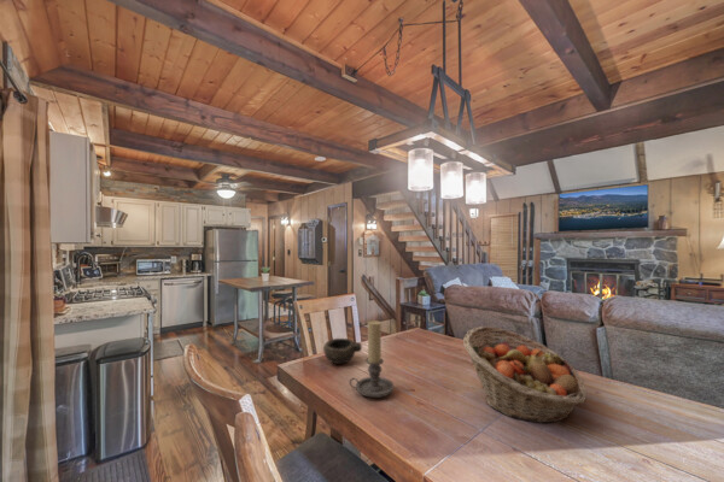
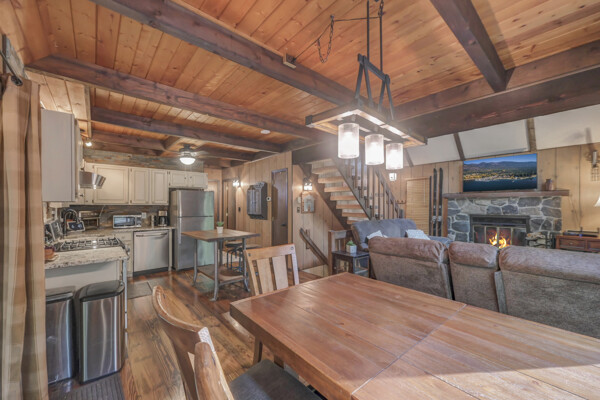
- bowl (341, 352)
- candle holder (370, 355)
- fruit basket (520, 368)
